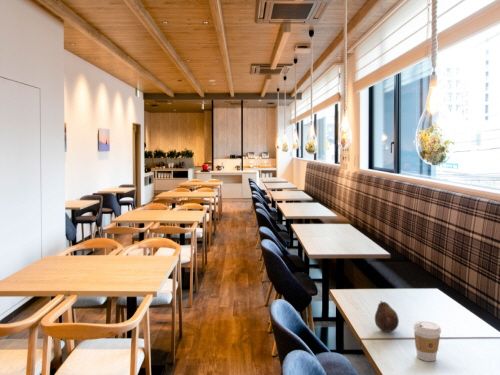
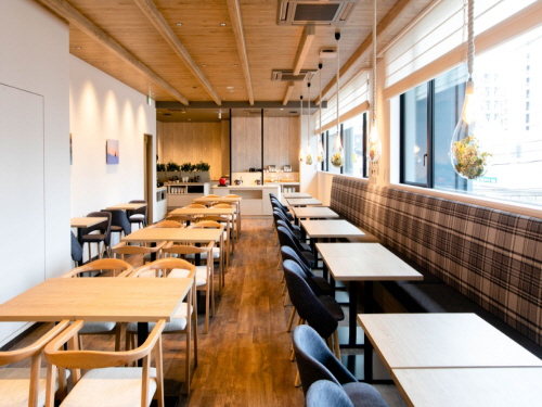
- coffee cup (426, 340)
- fruit (386, 316)
